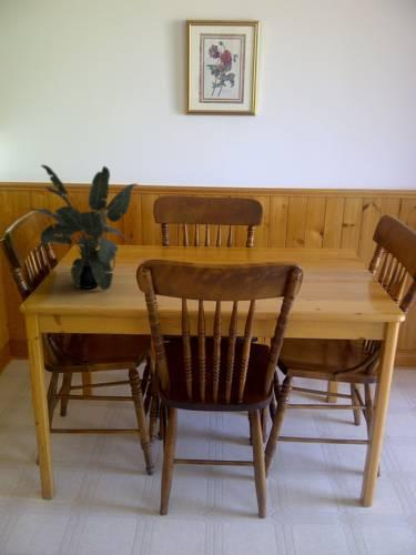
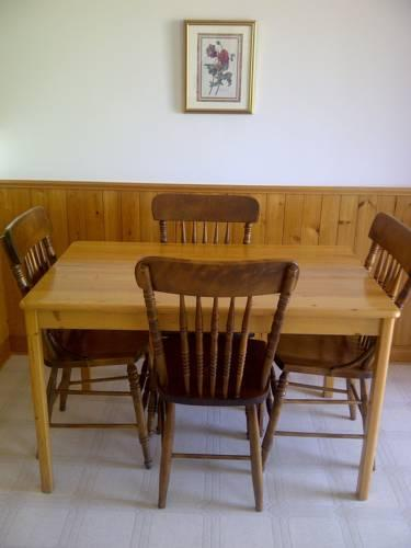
- potted plant (80, 225)
